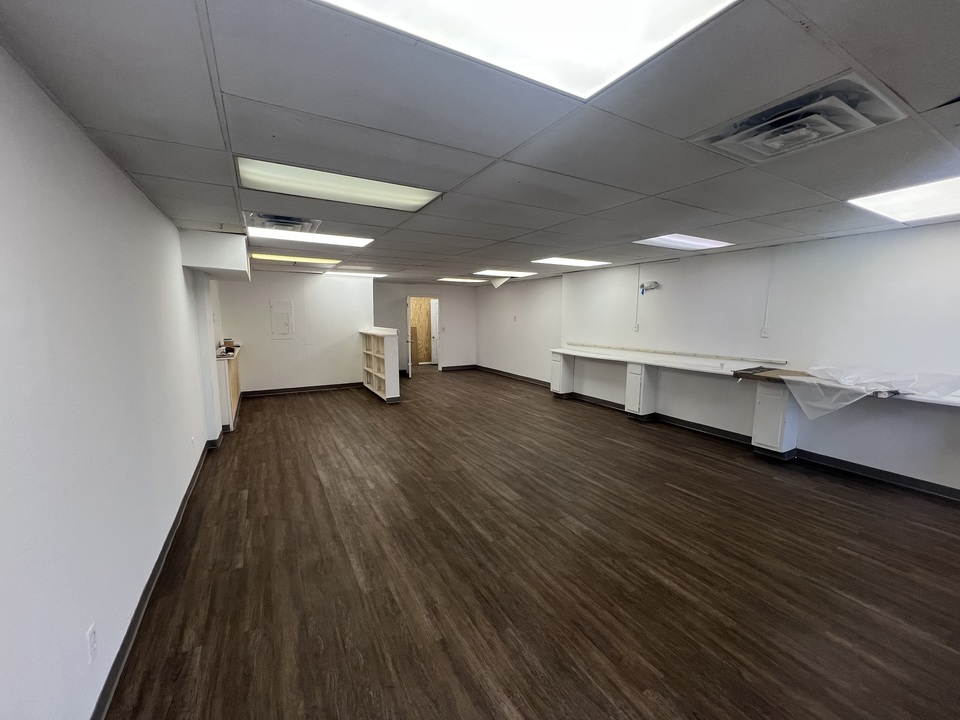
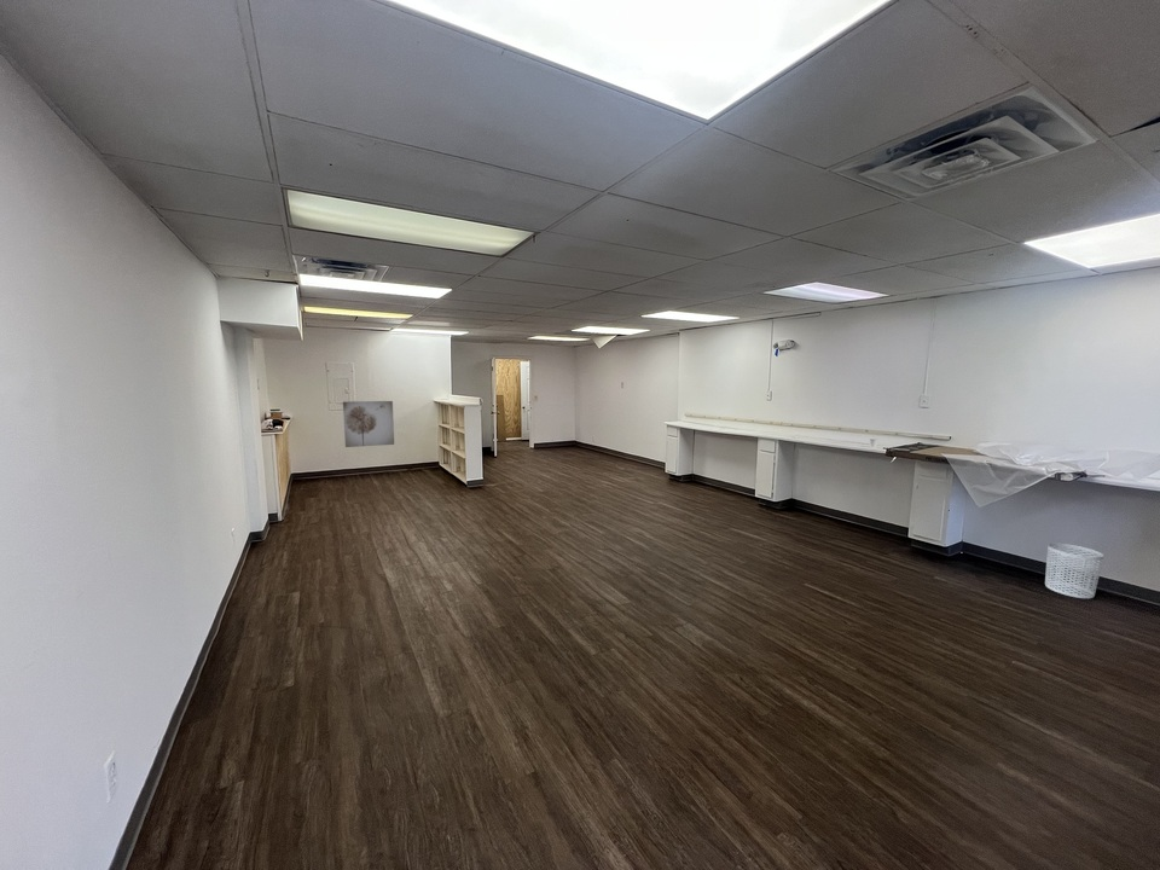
+ wall art (369, 423)
+ waste bin (1072, 570)
